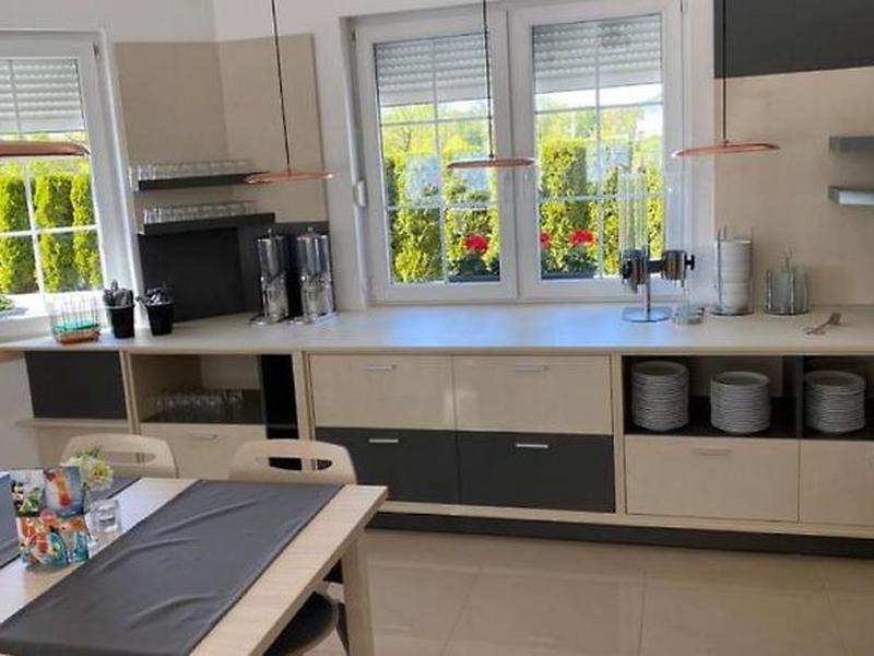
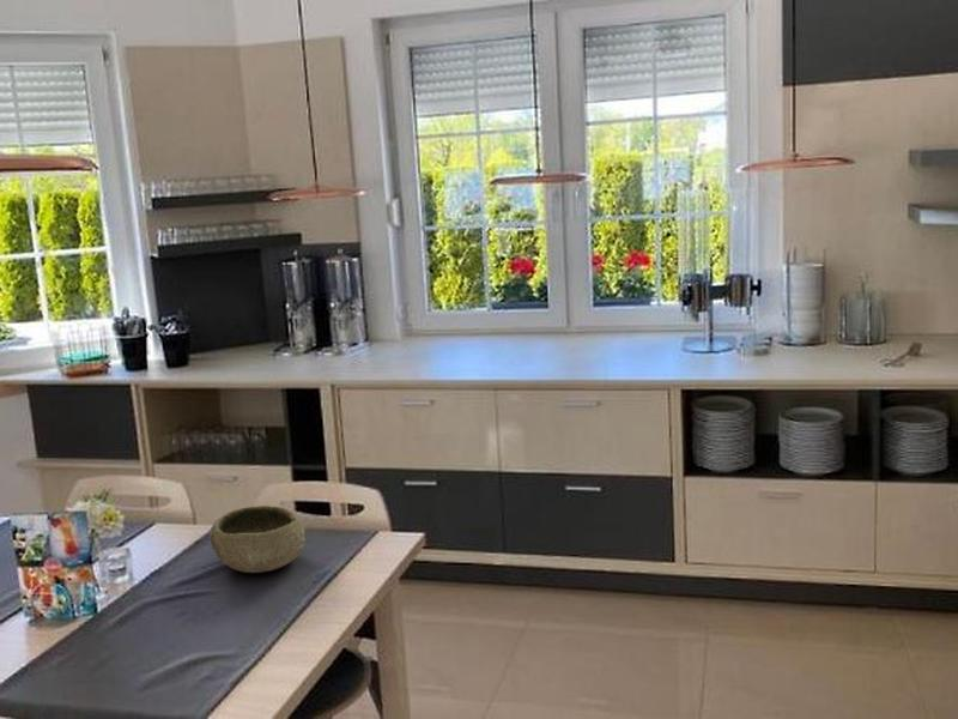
+ bowl (259, 539)
